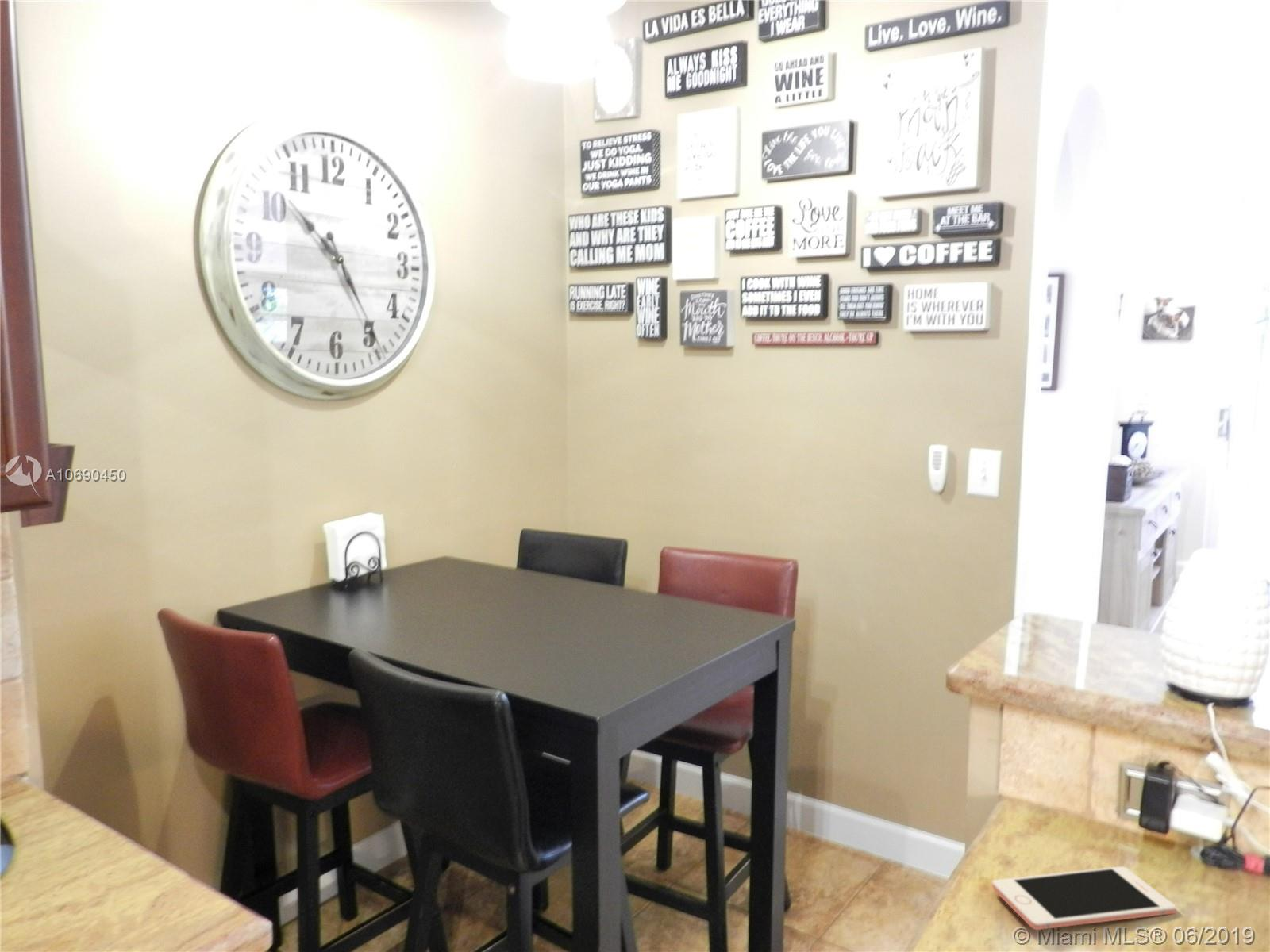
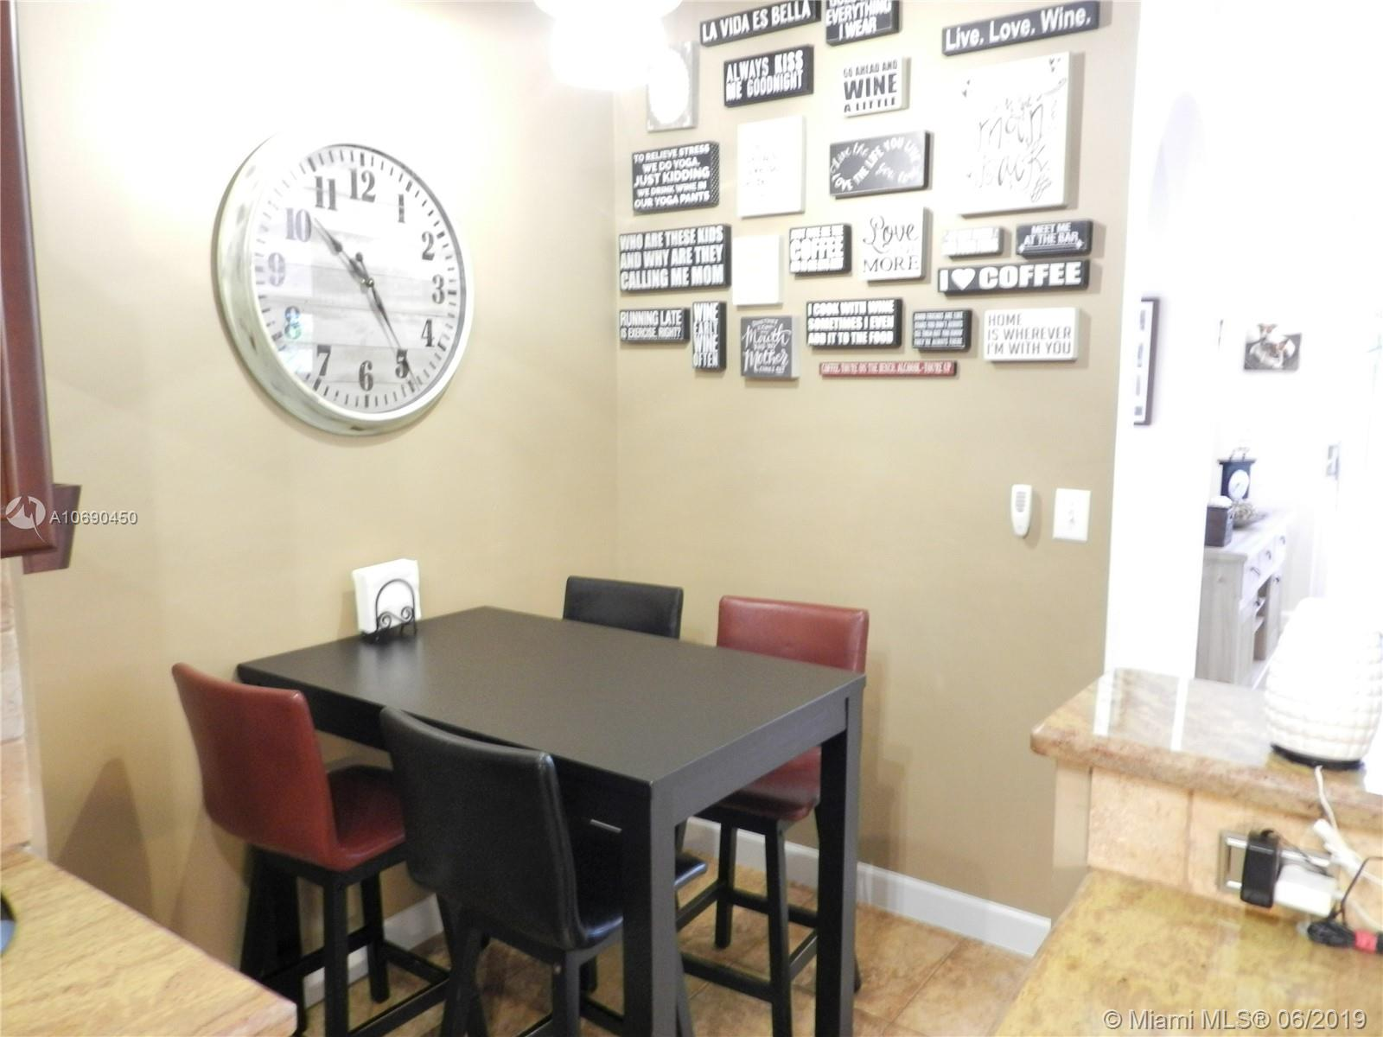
- cell phone (1082, 896)
